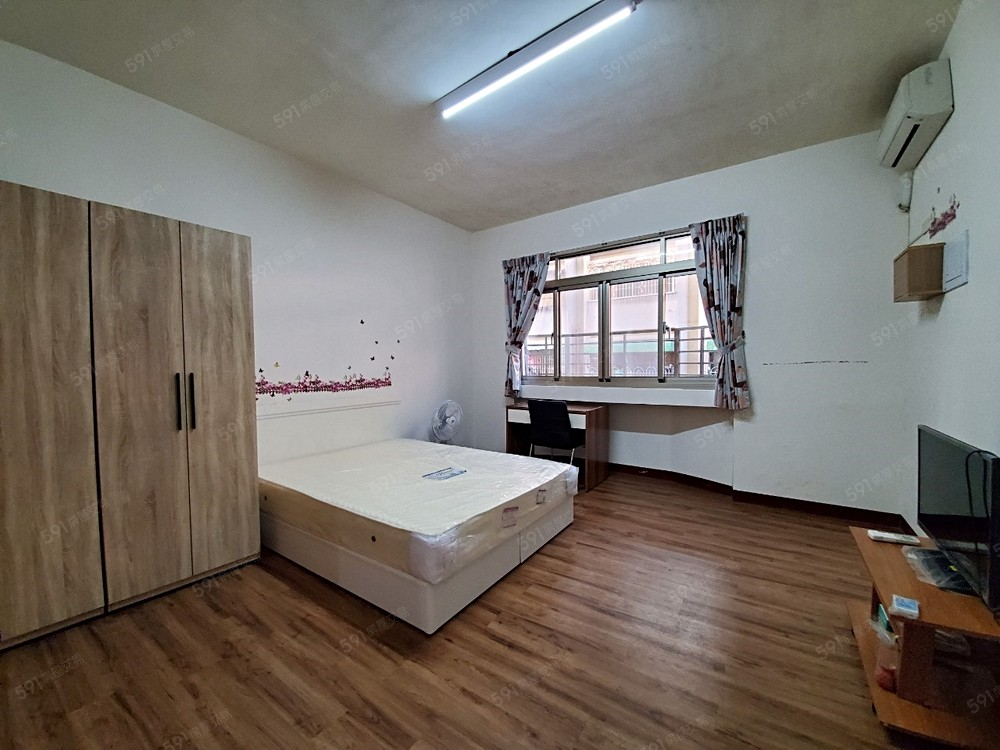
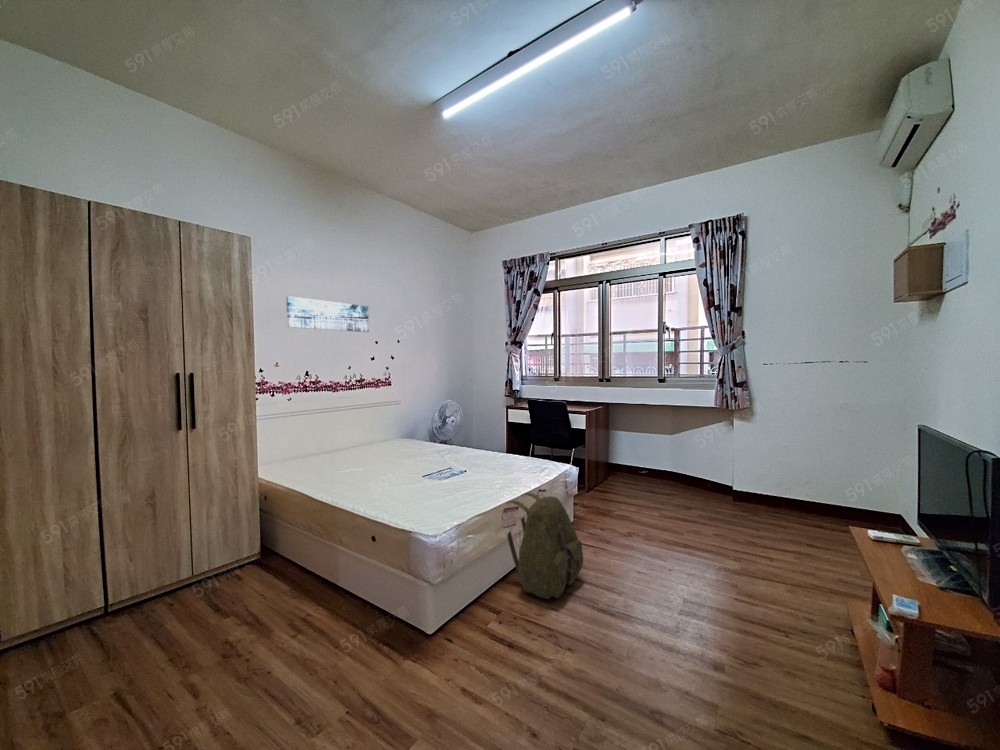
+ backpack (541, 540)
+ wall art (331, 315)
